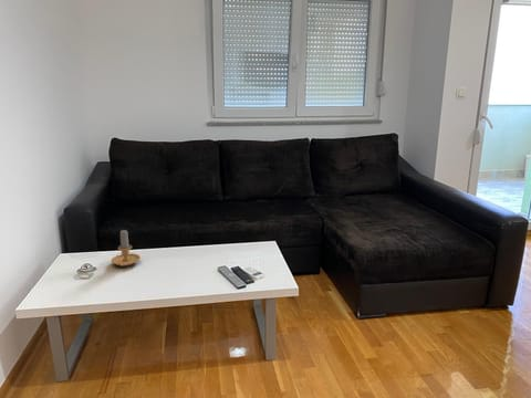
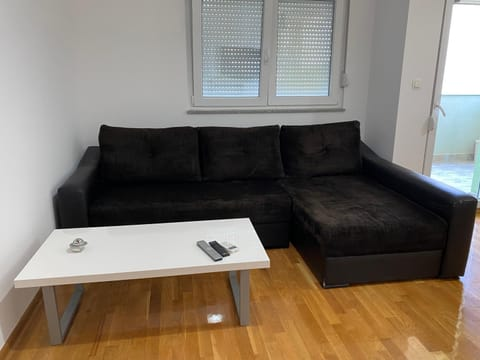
- candle (124, 247)
